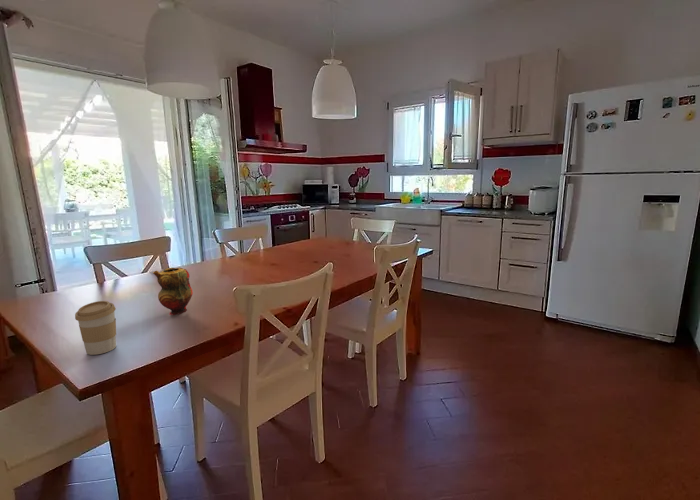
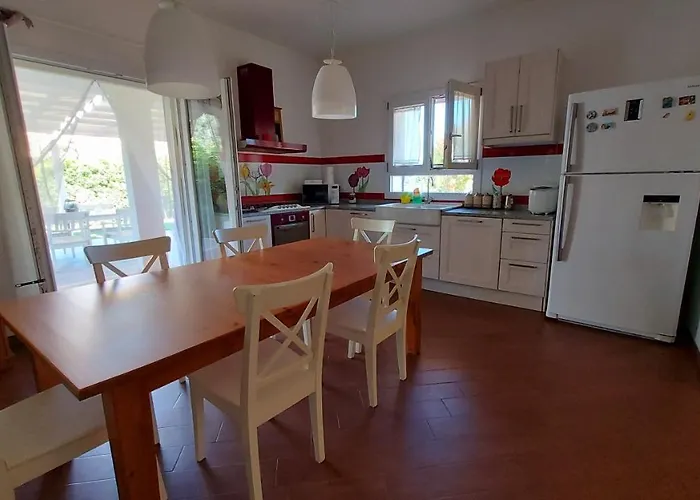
- teapot (175, 287)
- coffee cup (98, 327)
